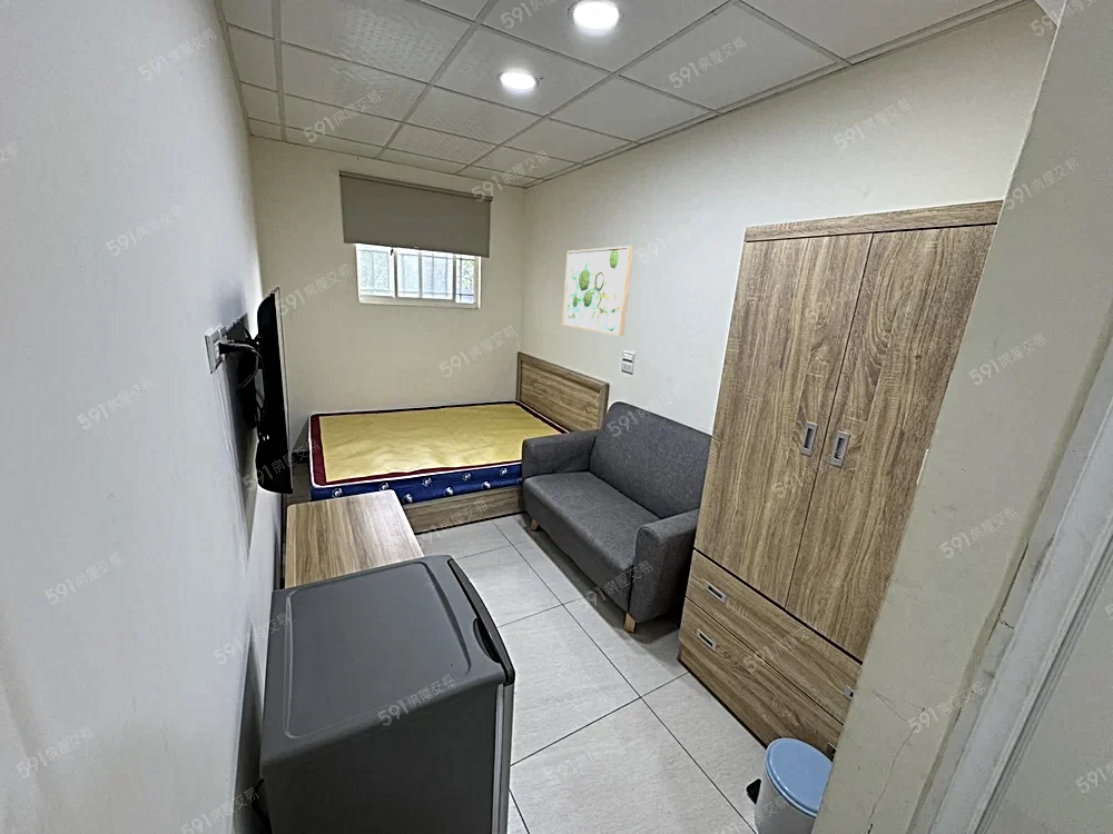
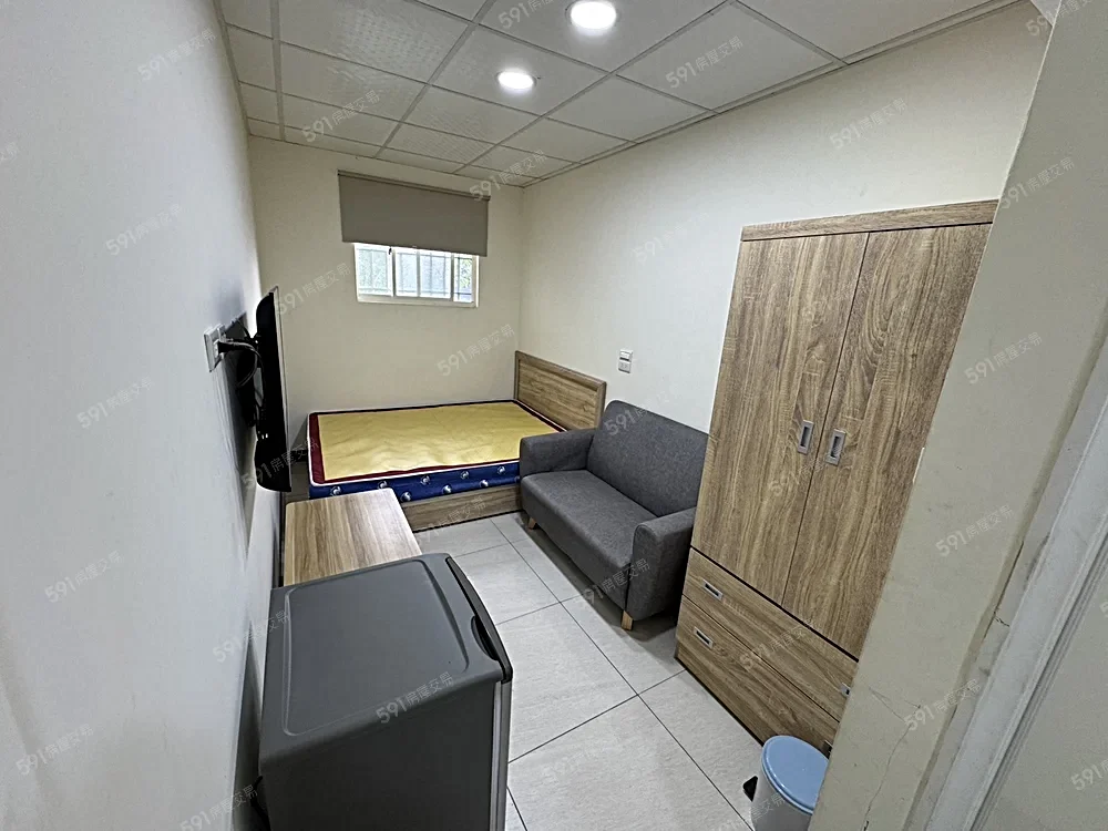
- wall art (592, 290)
